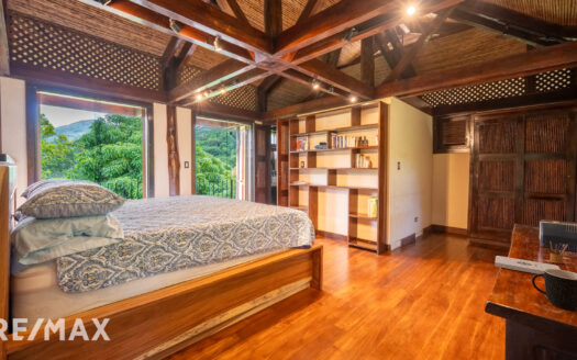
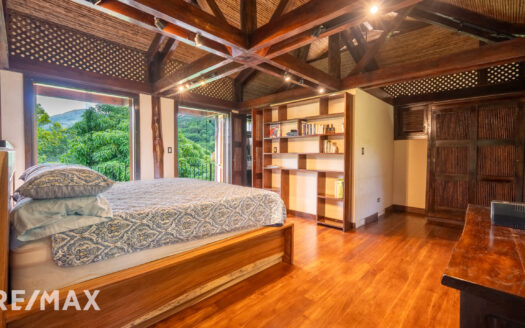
- notepad (525, 266)
- mug (556, 288)
- pencil box (556, 251)
